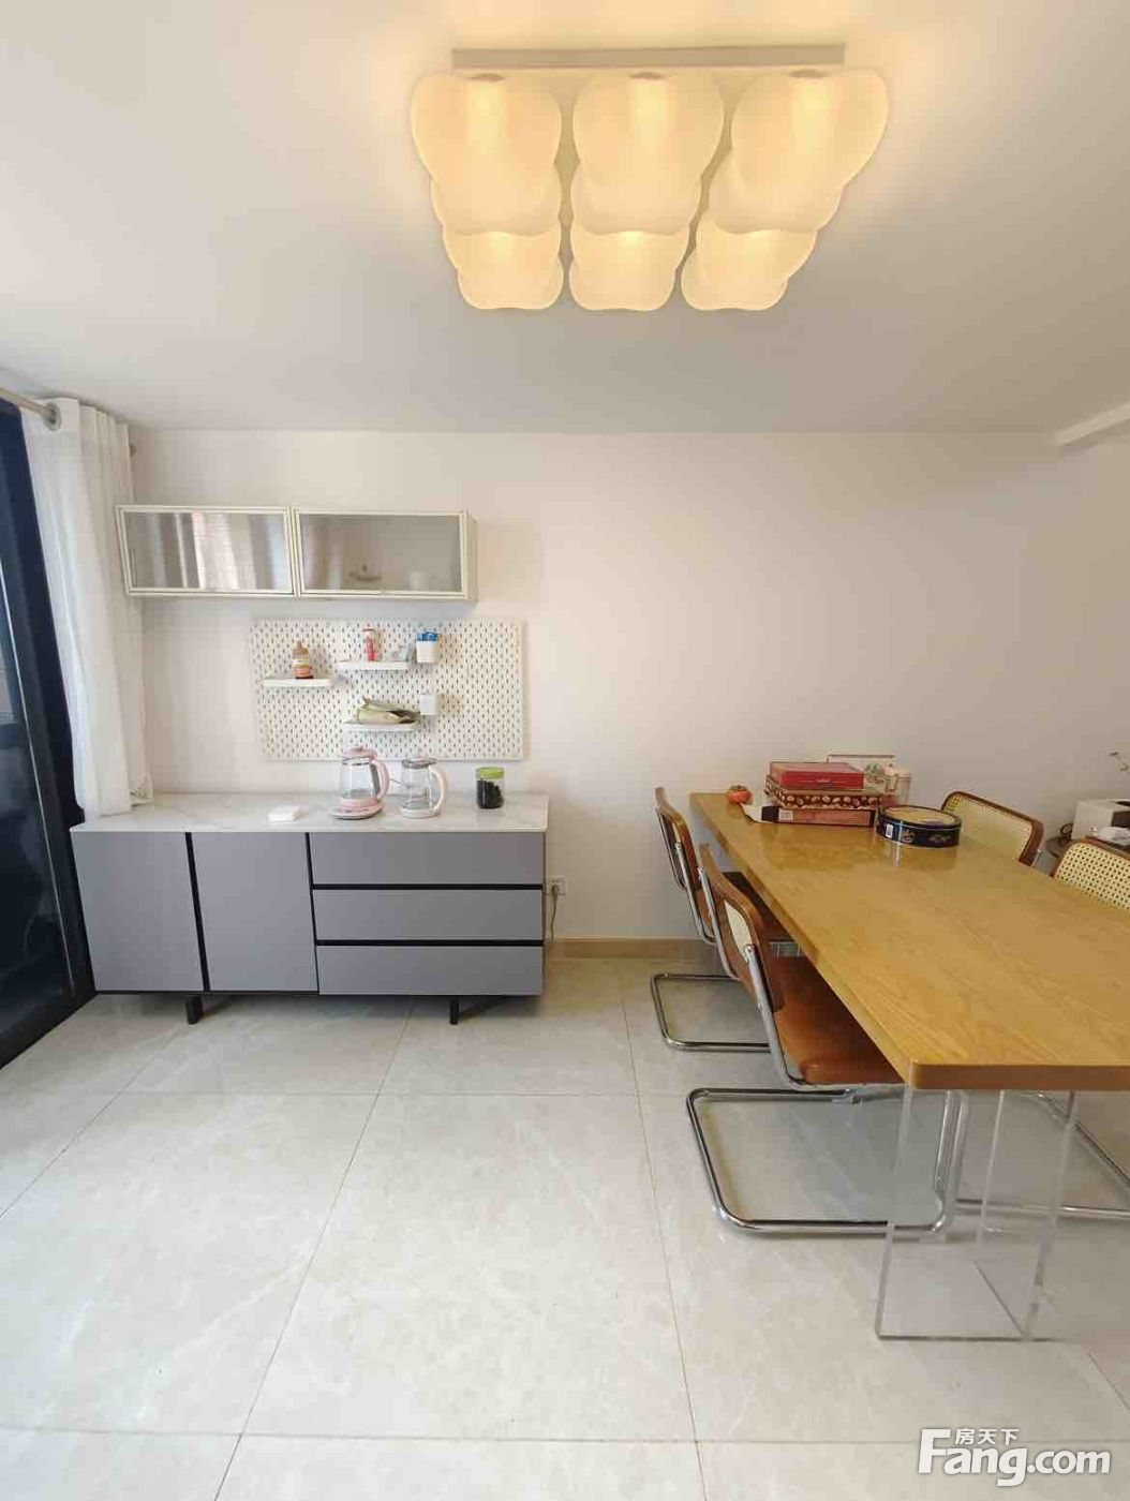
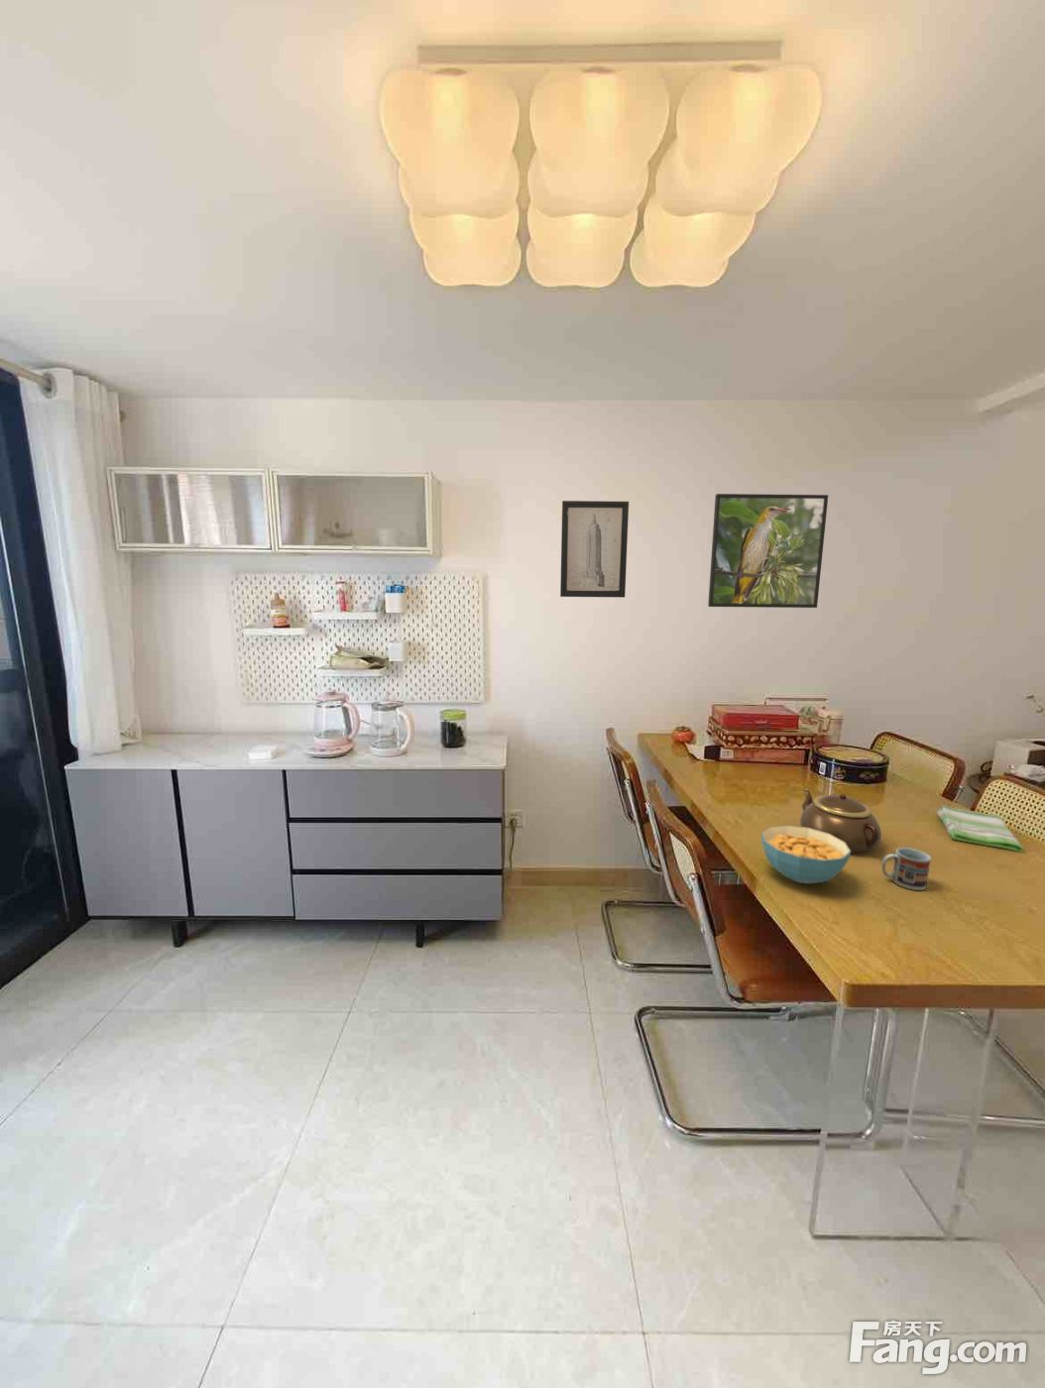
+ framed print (766, 551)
+ dish towel (978, 826)
+ wall art (594, 550)
+ cup (904, 868)
+ cereal bowl (802, 859)
+ teapot (838, 817)
